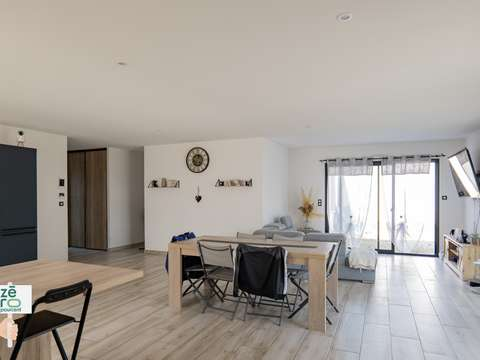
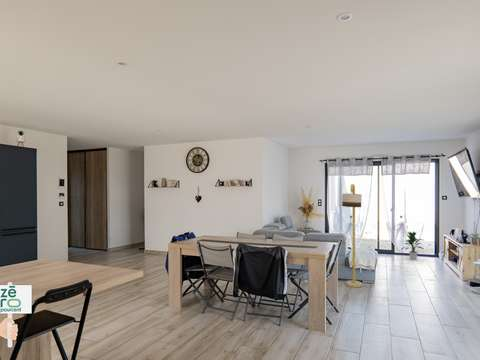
+ indoor plant (412, 244)
+ floor lamp (353, 235)
